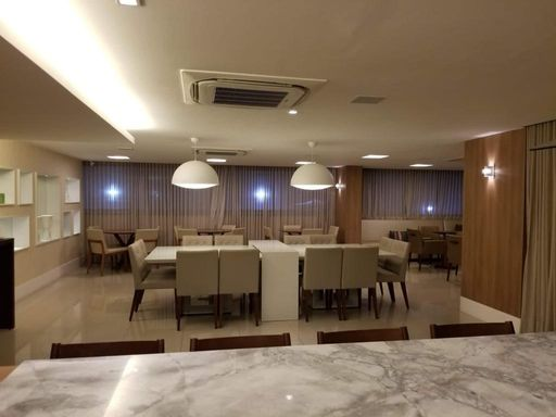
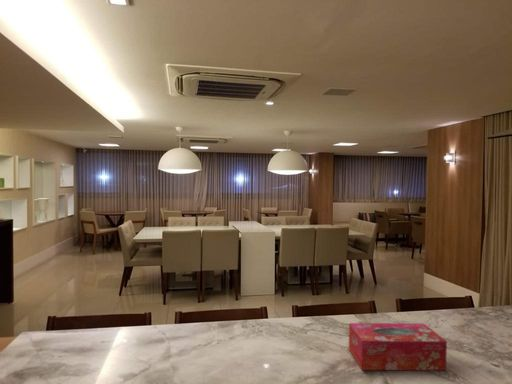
+ tissue box (394, 345)
